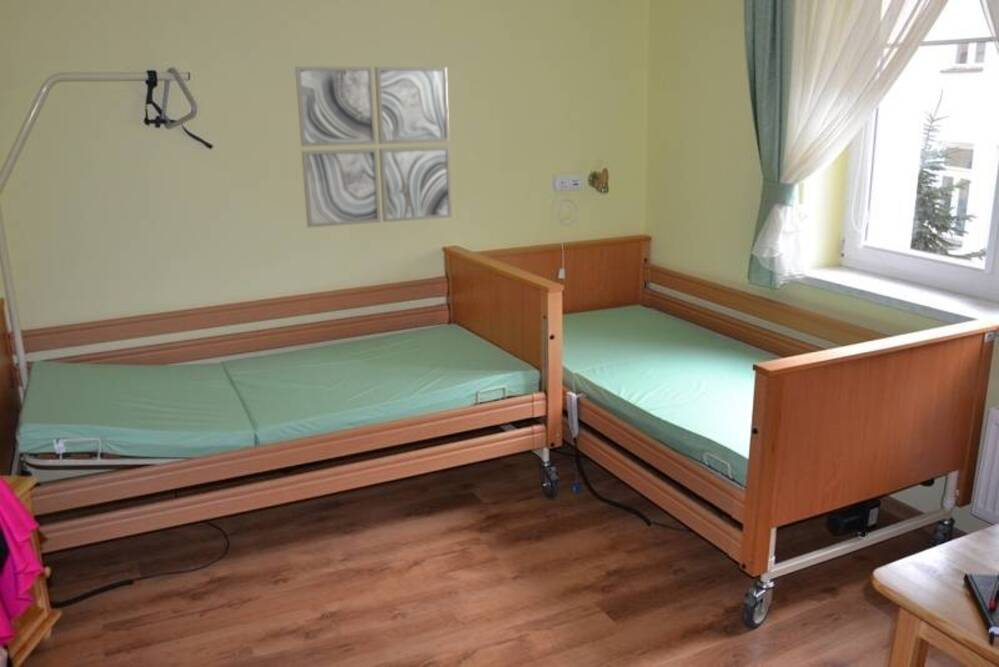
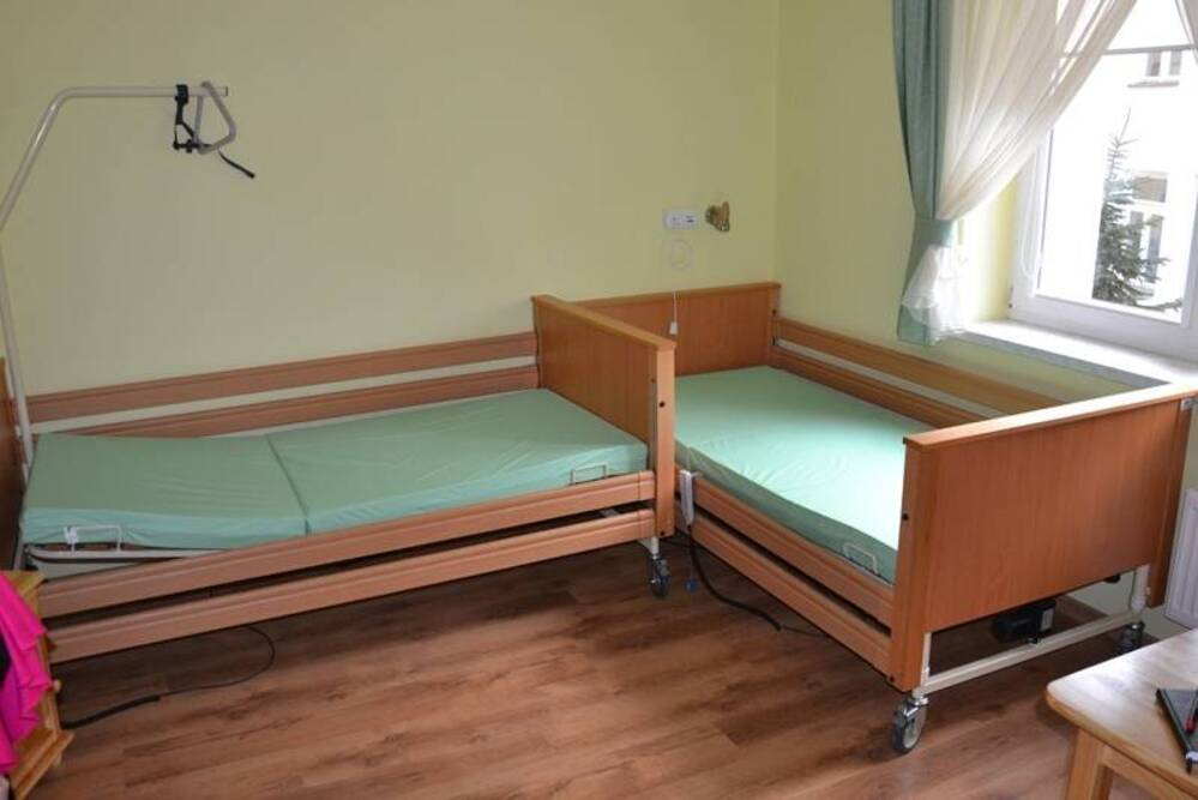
- wall art (379, 148)
